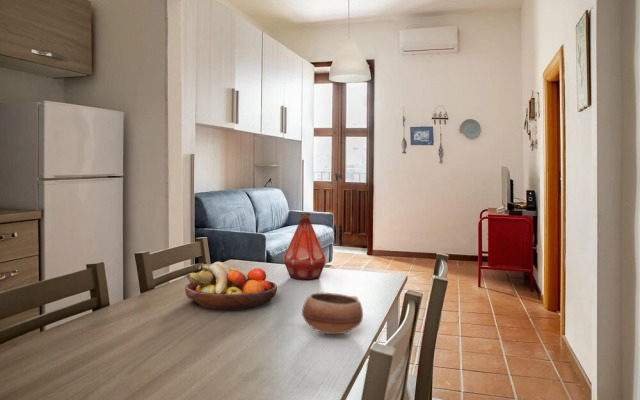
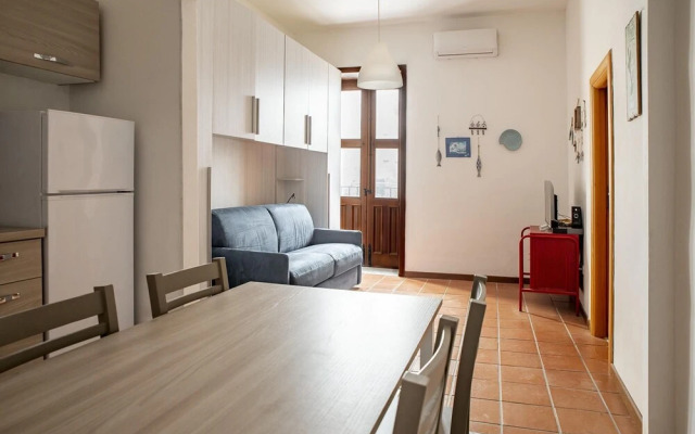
- bottle (305, 244)
- fruit bowl (231, 282)
- bowl (332, 314)
